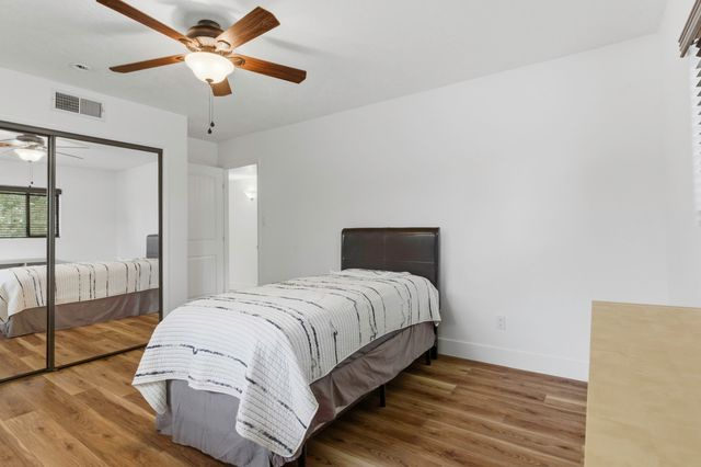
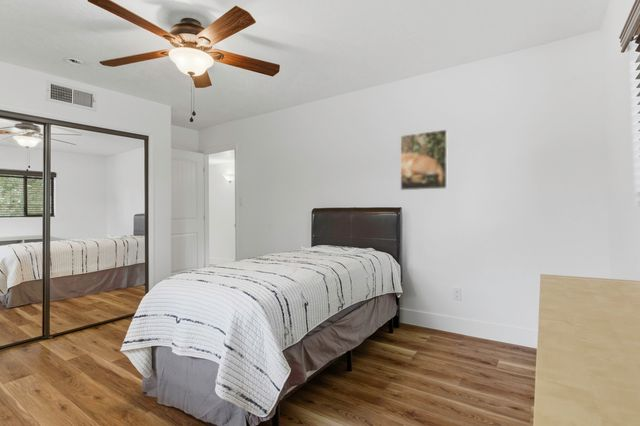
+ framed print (423, 161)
